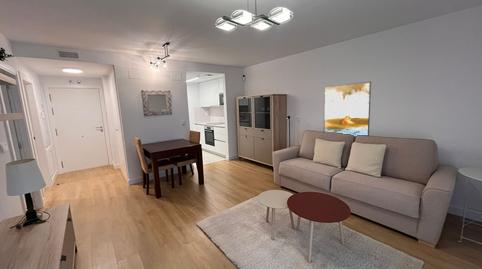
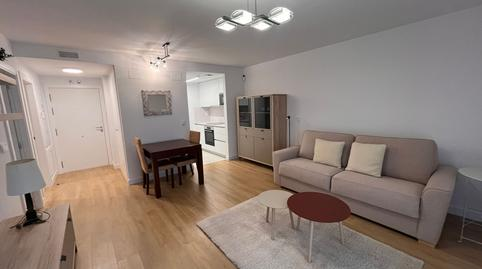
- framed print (344, 114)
